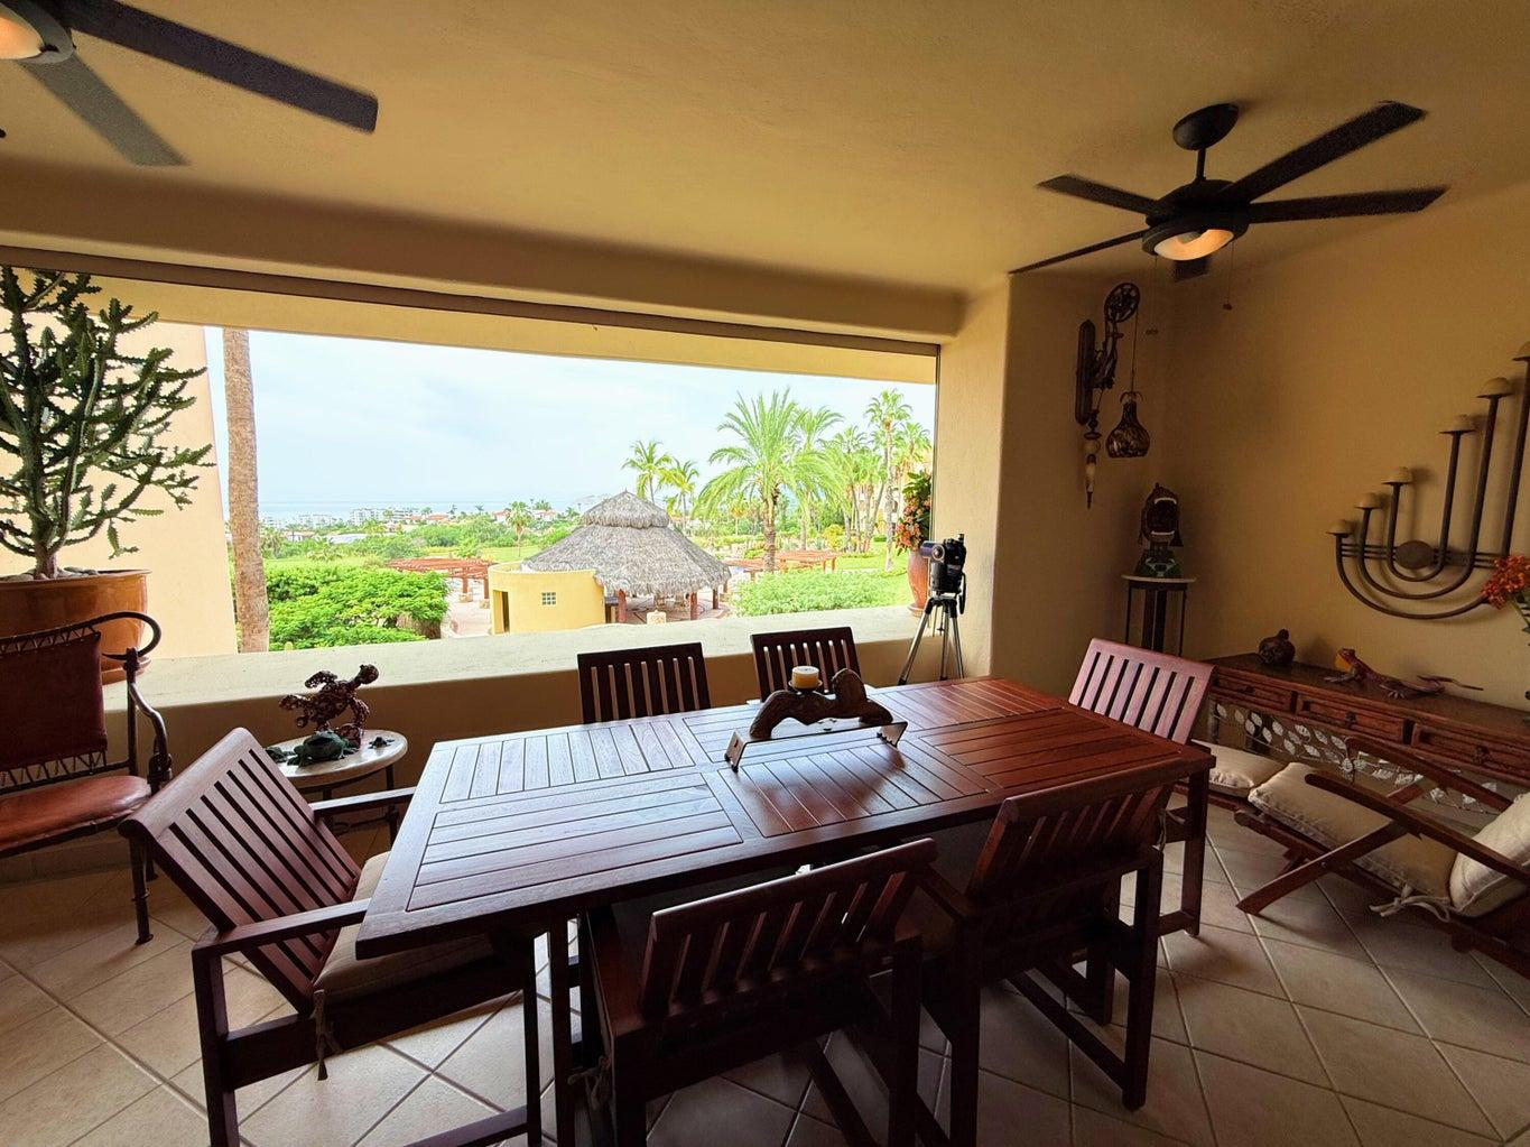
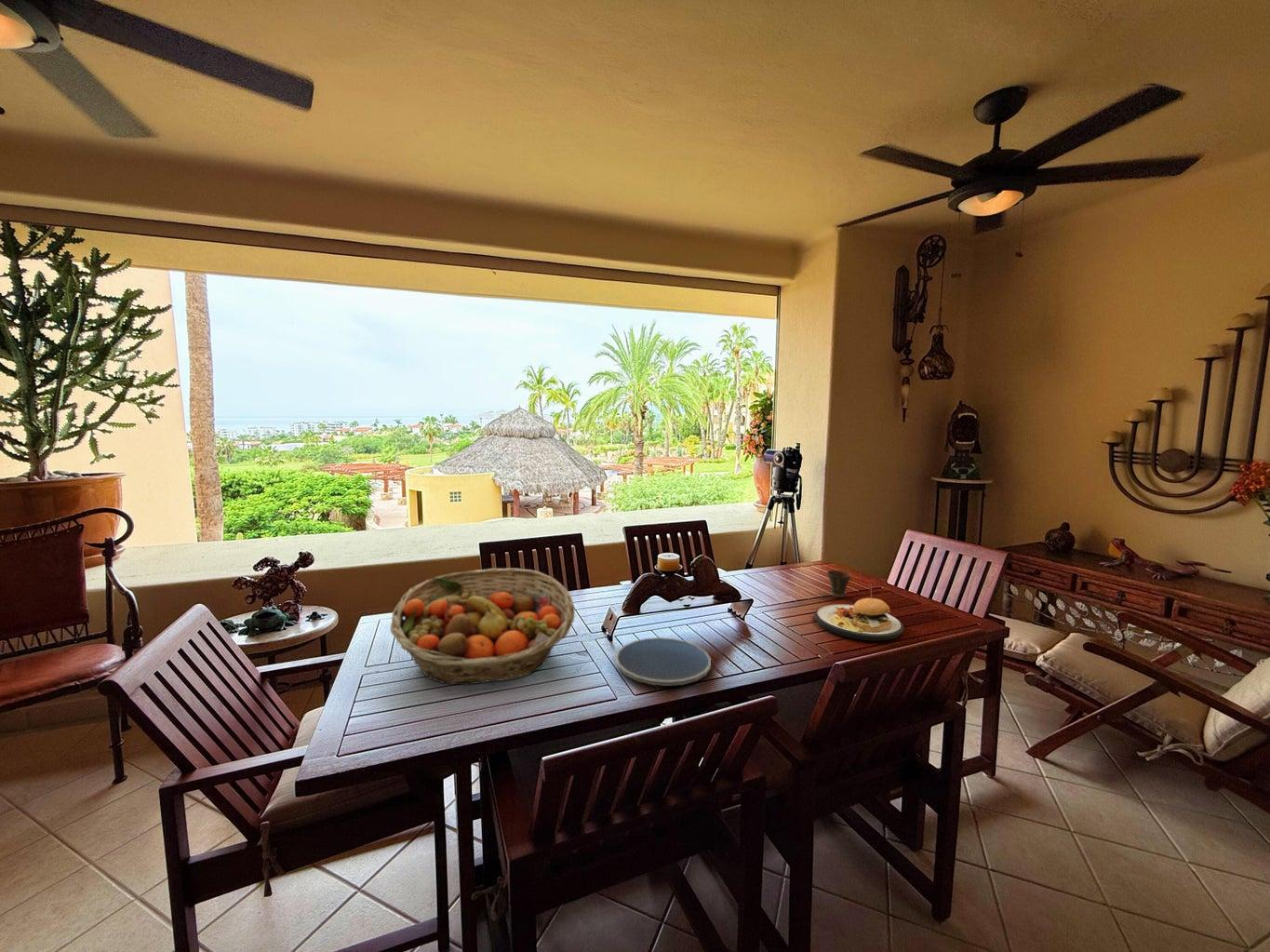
+ cup (838, 584)
+ plate (662, 661)
+ plate (859, 604)
+ fruit basket (487, 622)
